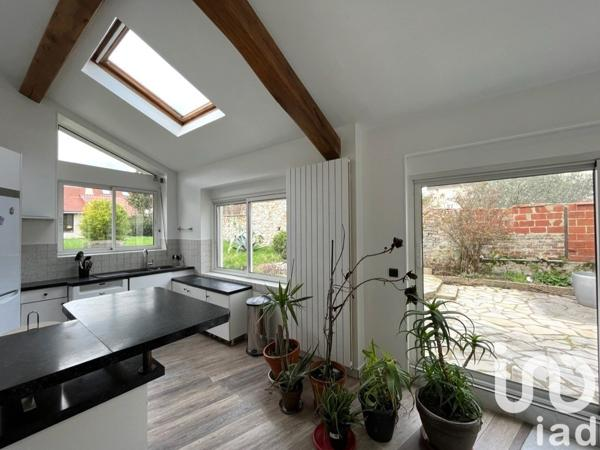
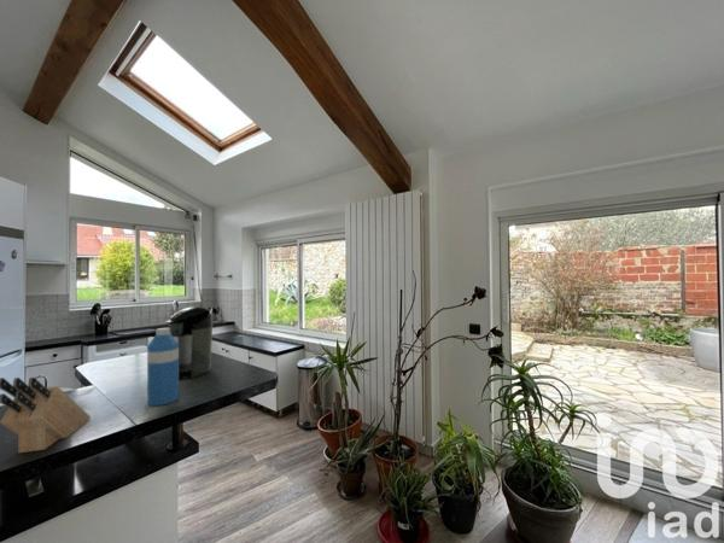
+ coffee maker (183, 338)
+ knife block (46, 403)
+ water bottle (163, 364)
